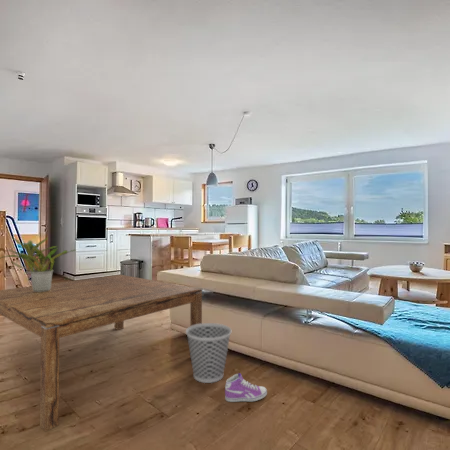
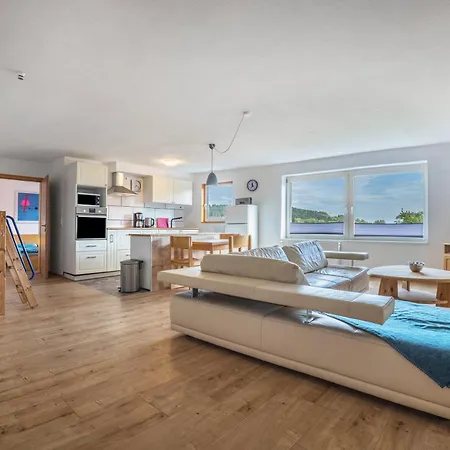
- sneaker (246, 386)
- wastebasket (208, 352)
- coffee table (95, 326)
- potted plant (37, 263)
